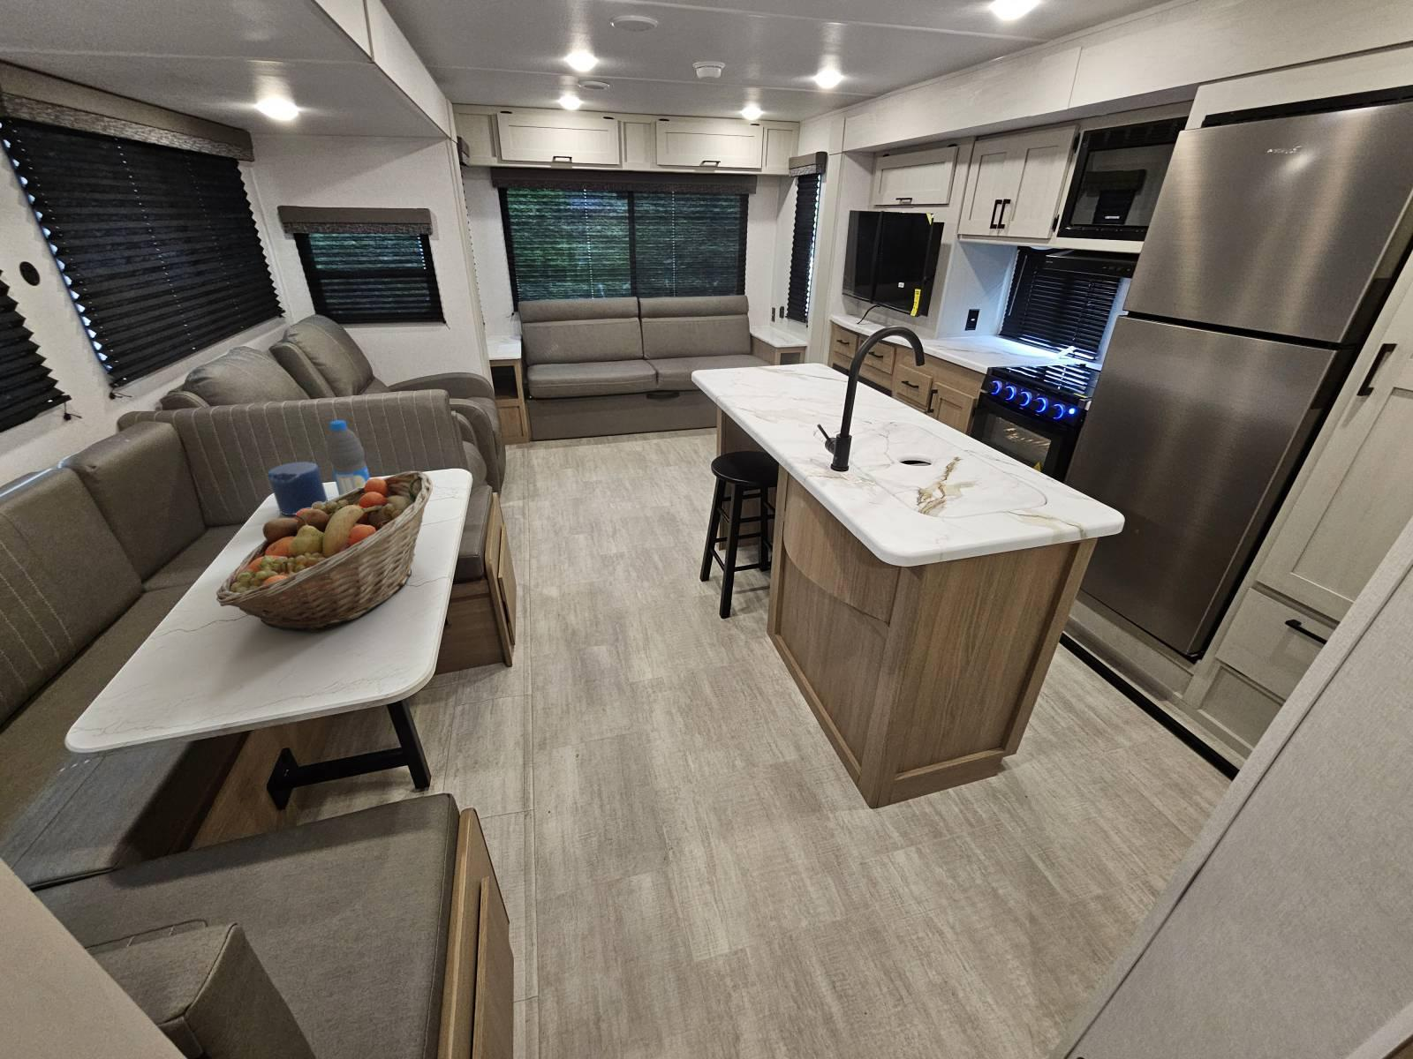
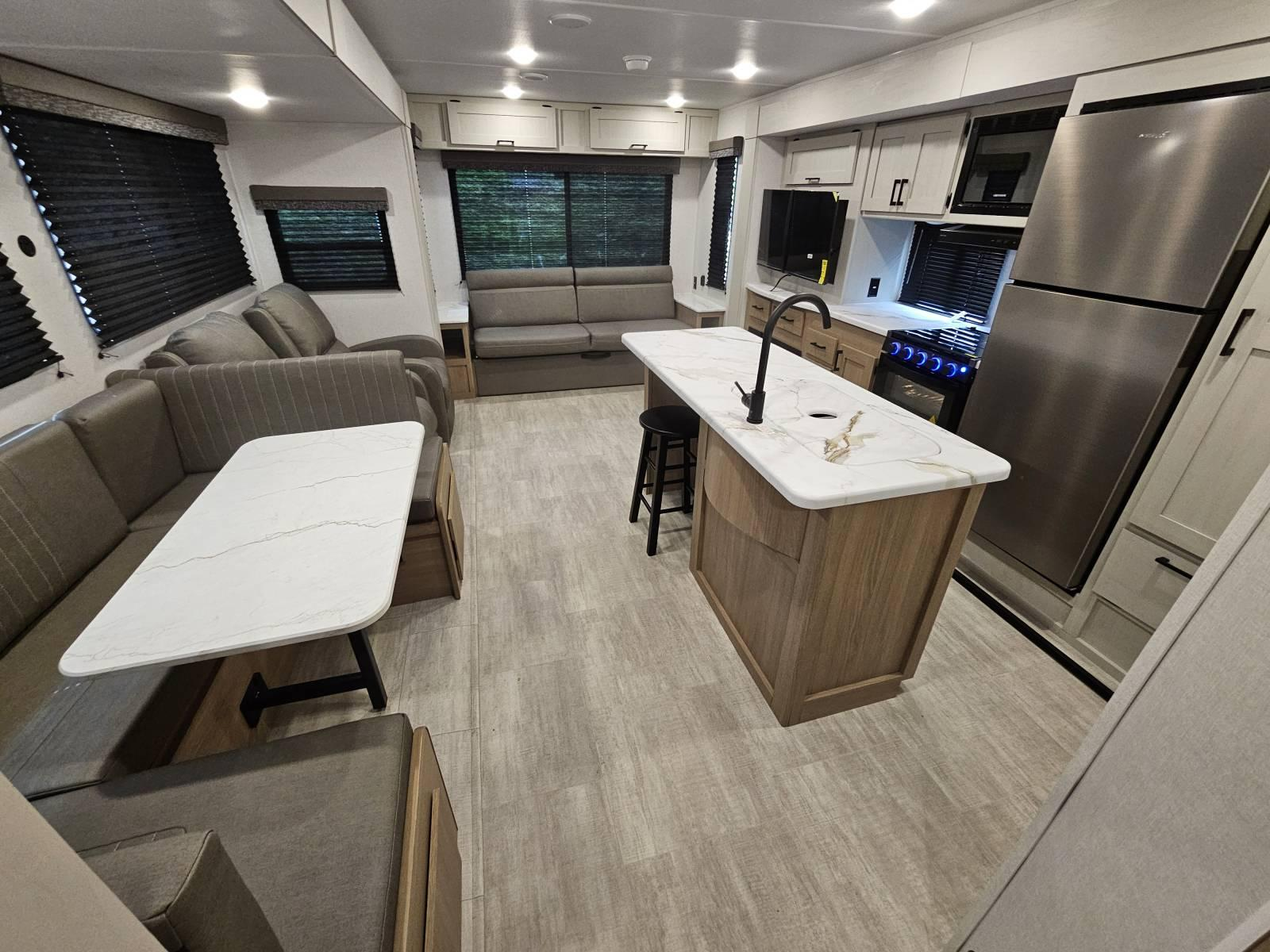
- candle (298, 488)
- water bottle (349, 466)
- fruit basket (339, 544)
